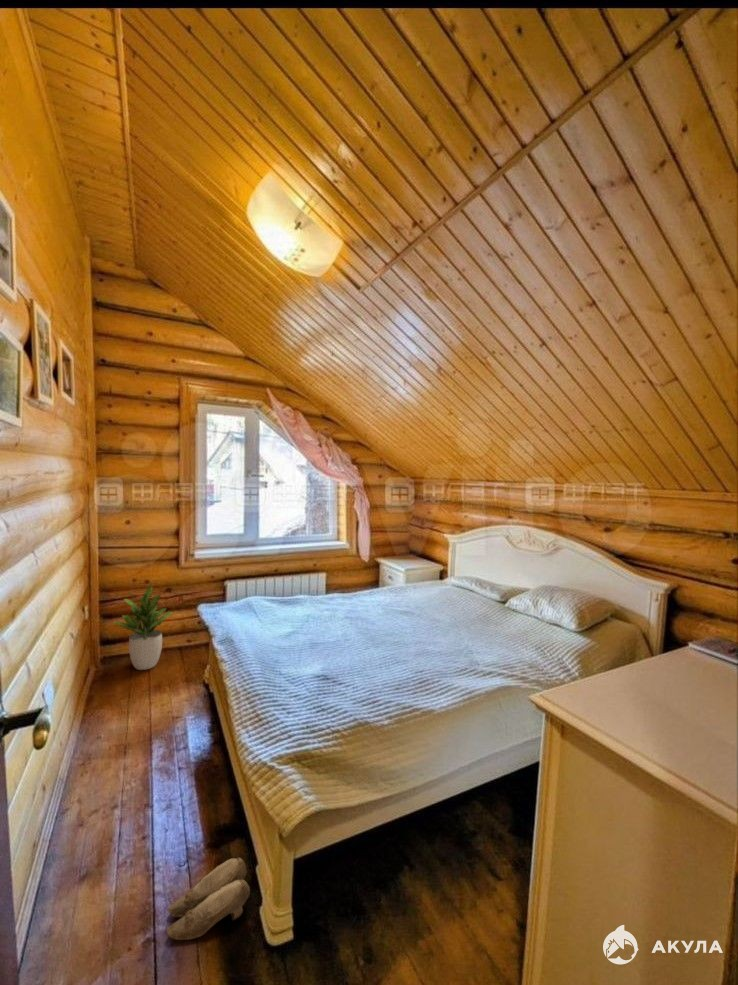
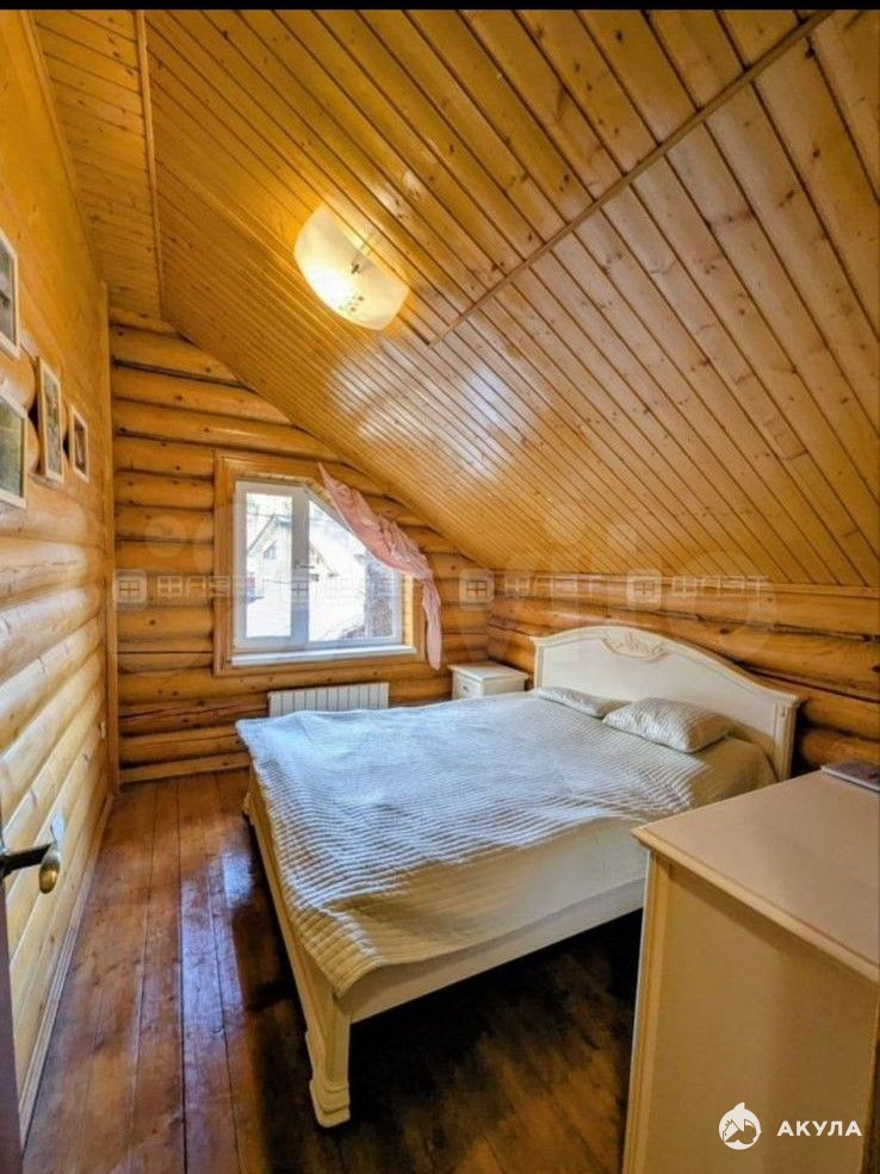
- slippers (209, 896)
- potted plant (144, 625)
